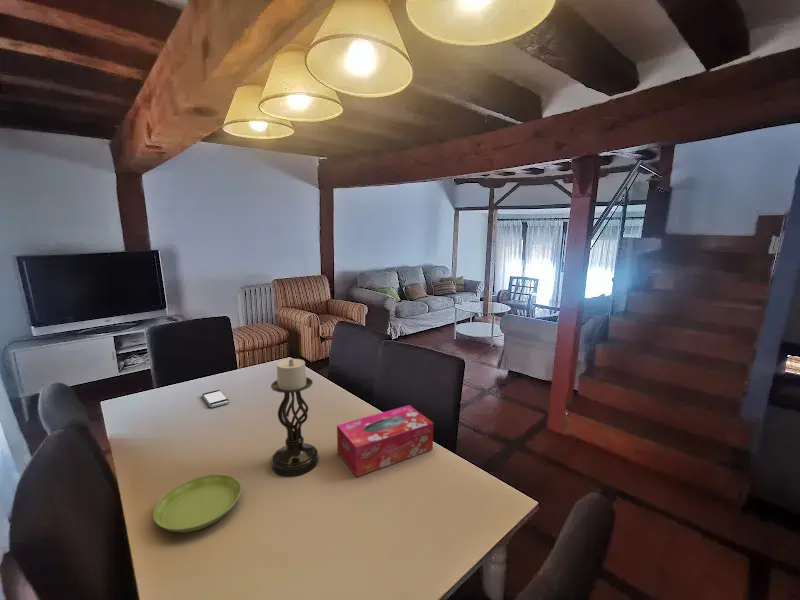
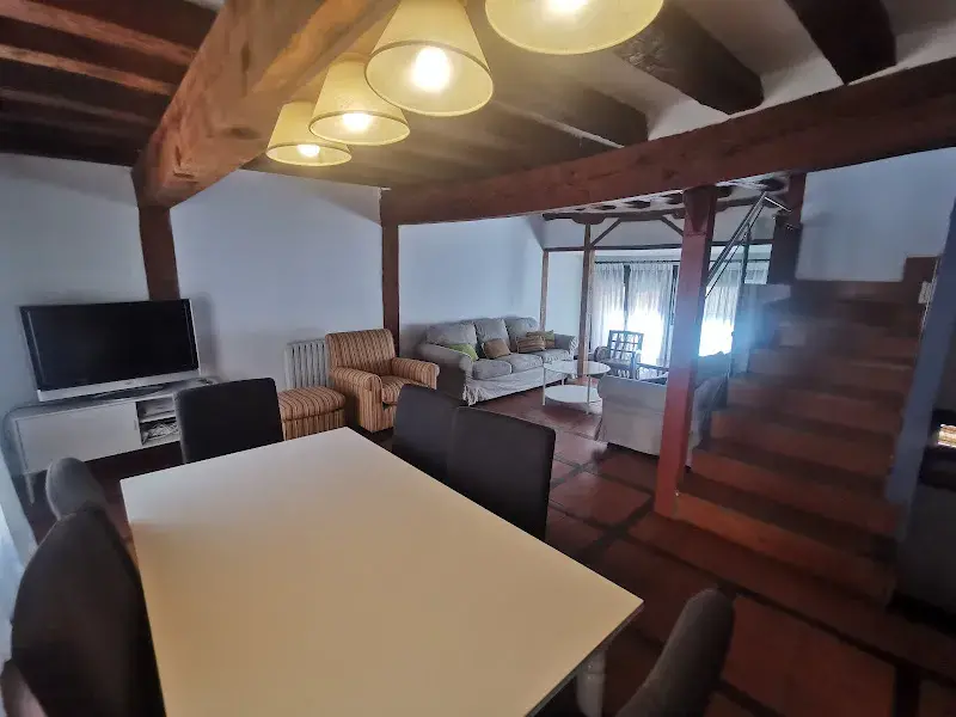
- candle holder (293, 411)
- tissue box (385, 437)
- smartphone (215, 398)
- saucer (199, 503)
